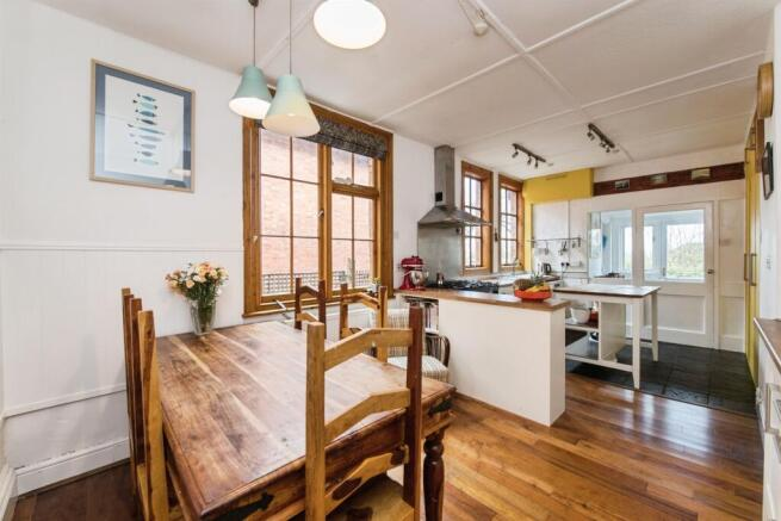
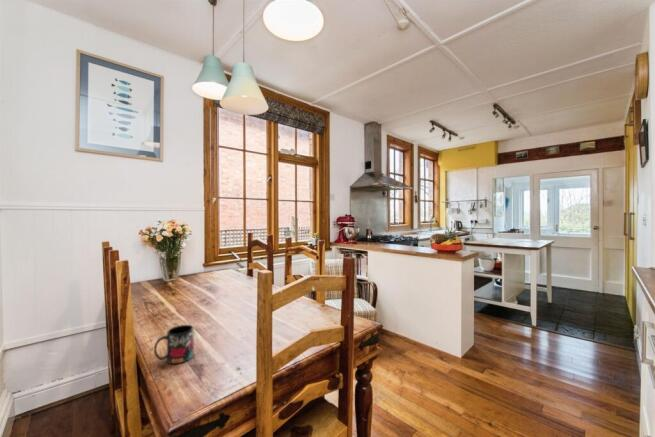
+ mug (174, 344)
